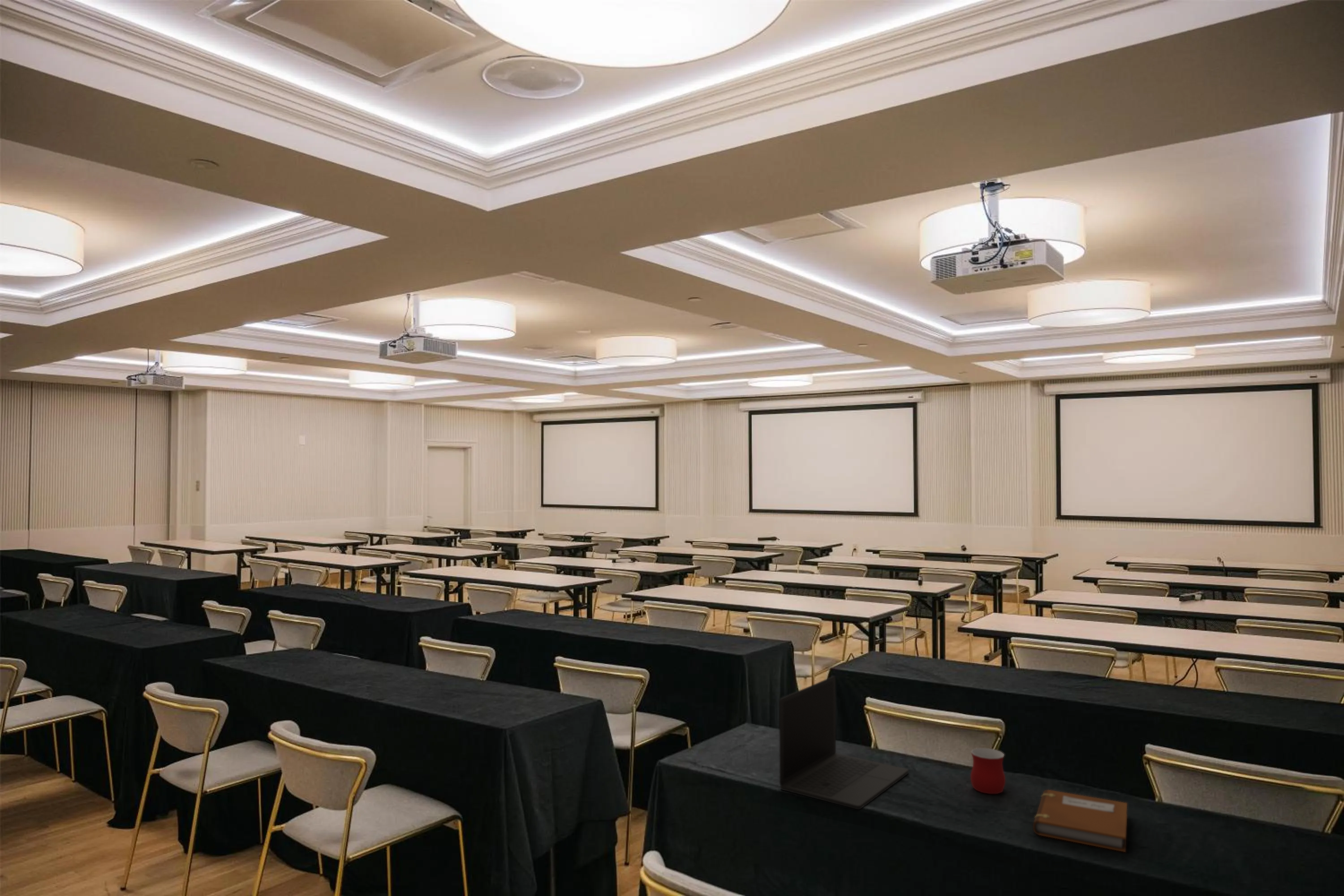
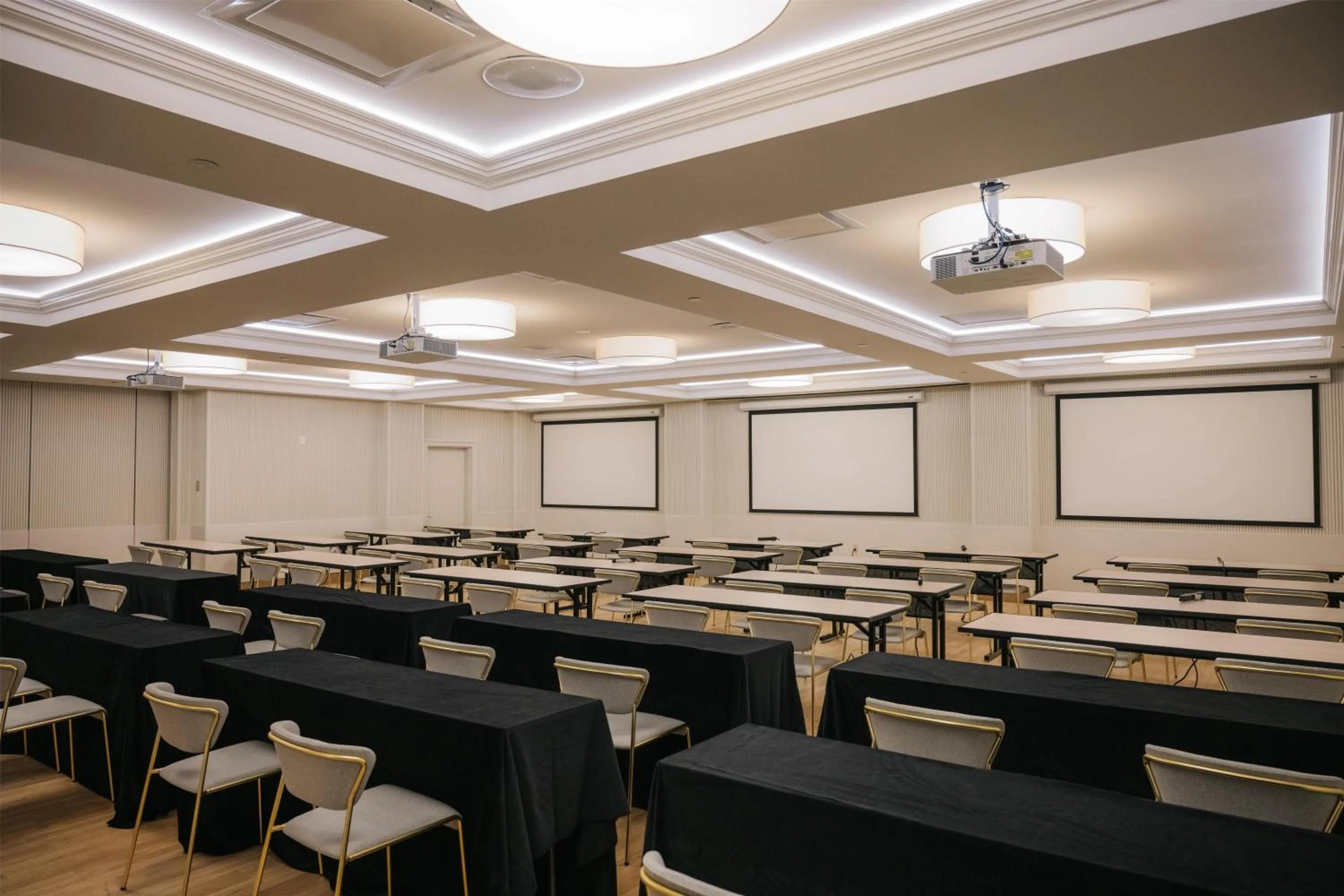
- mug (990, 770)
- notebook (1081, 817)
- laptop (836, 737)
